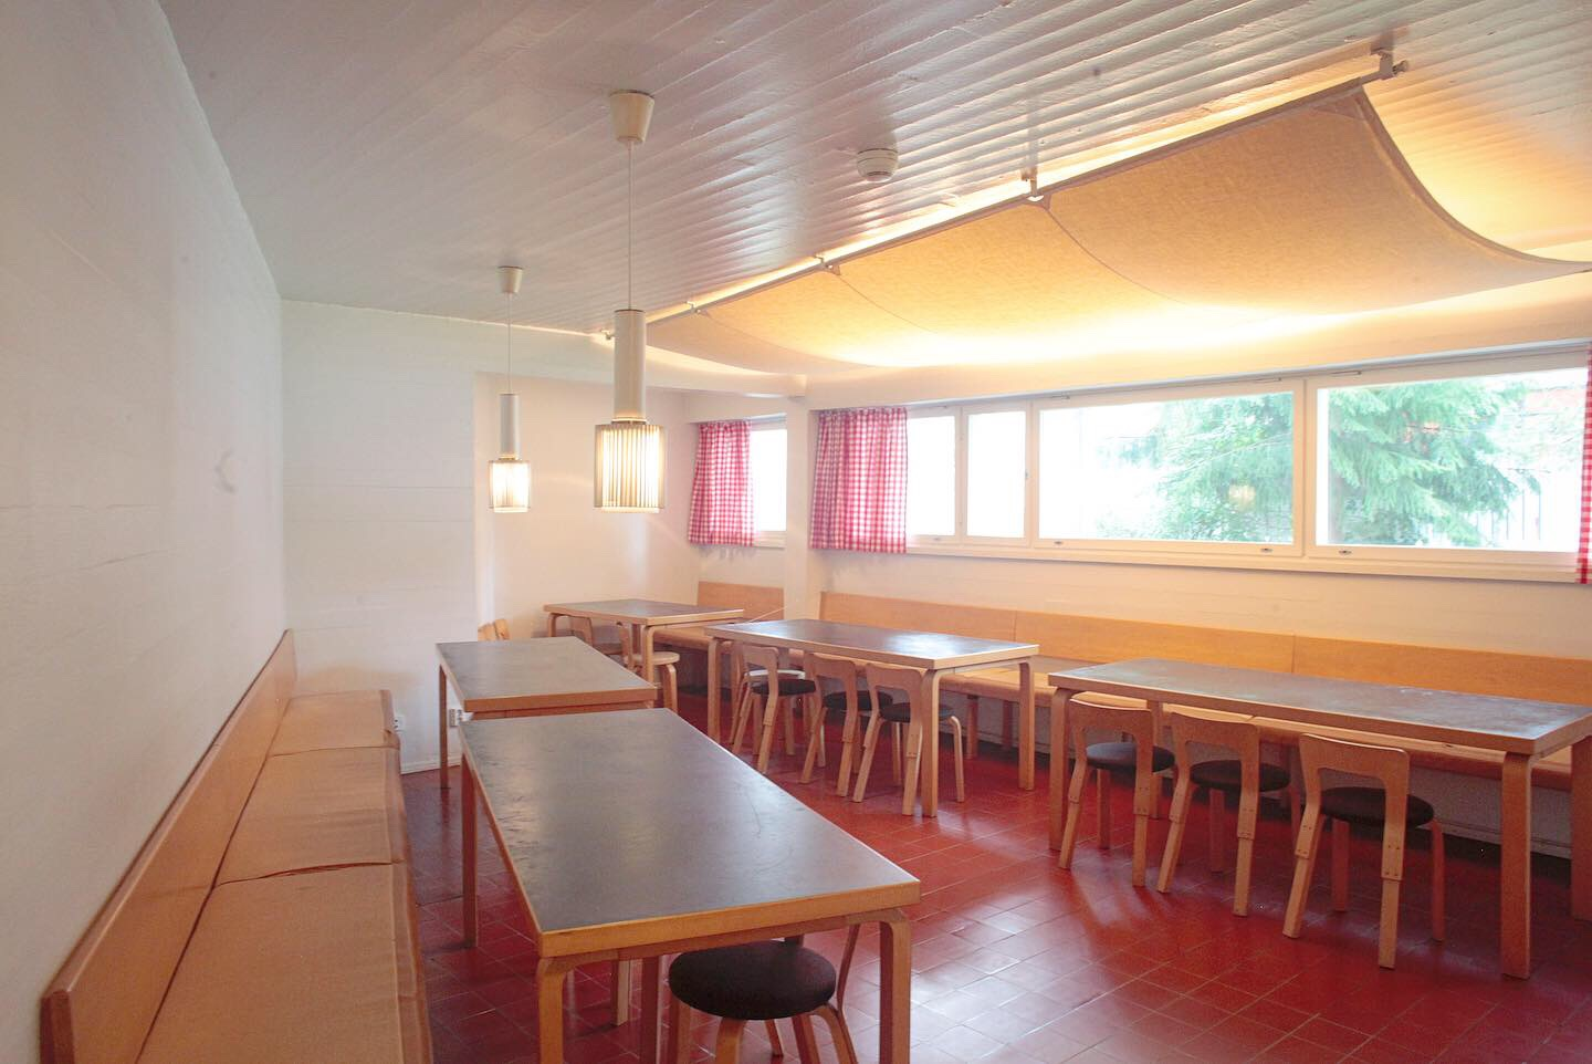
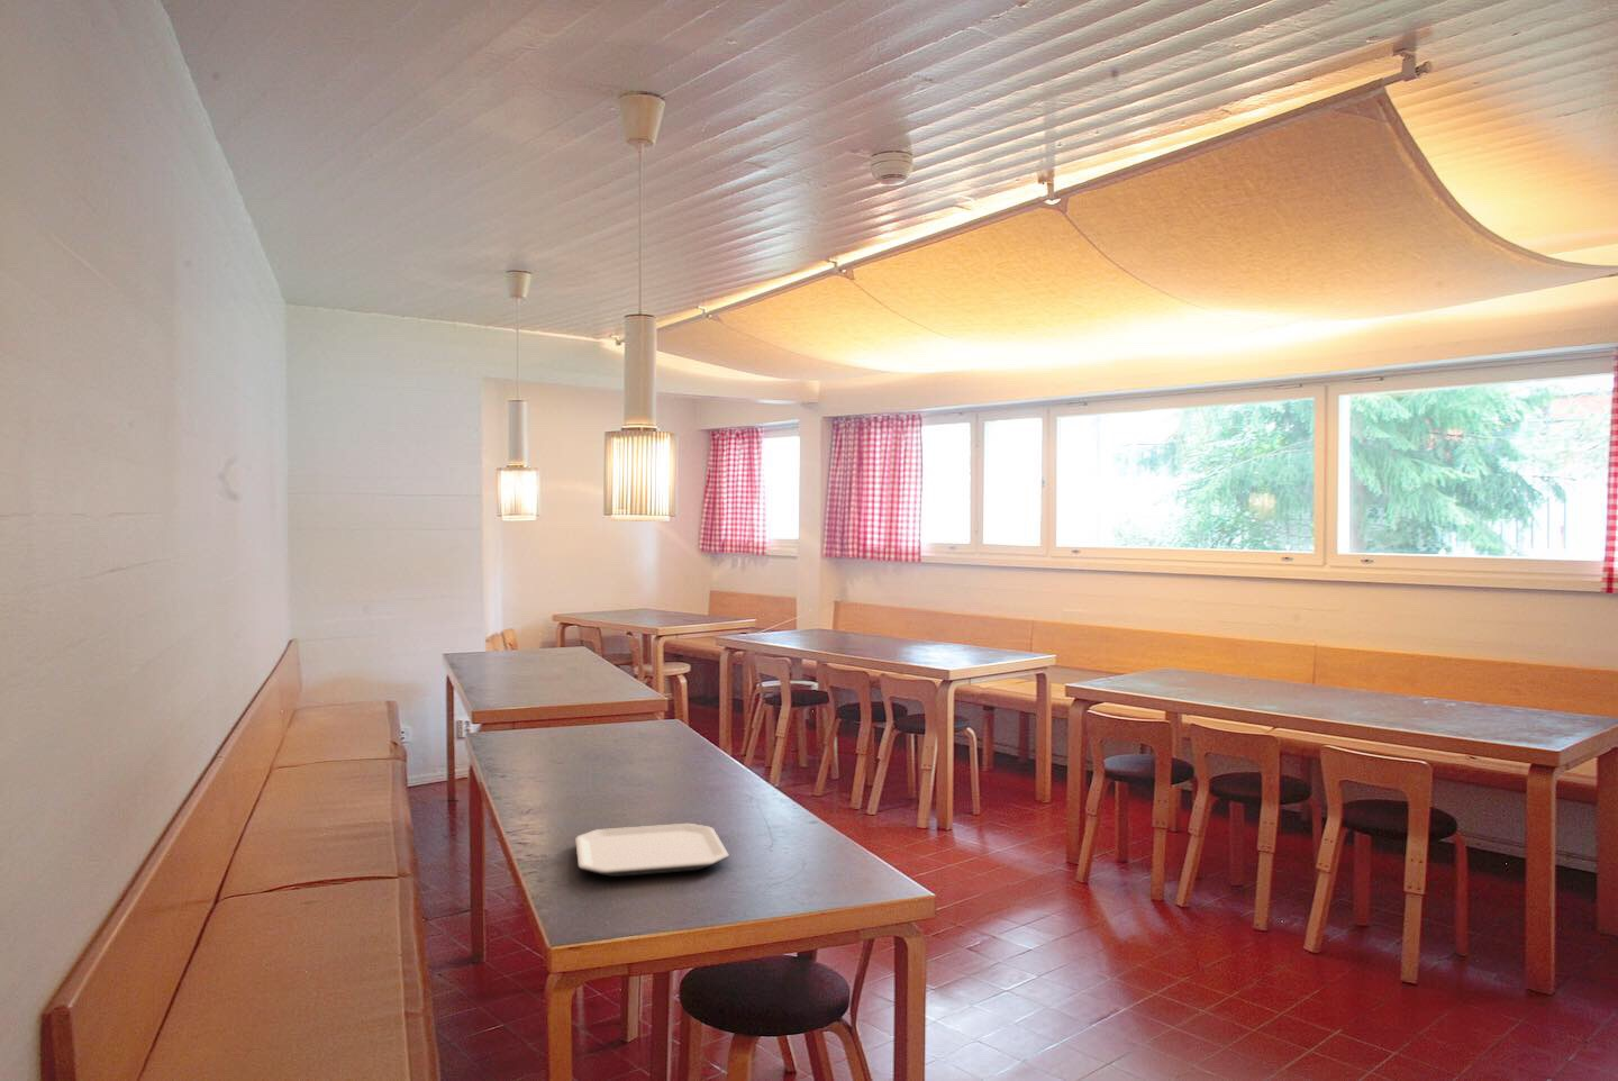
+ plate (649, 849)
